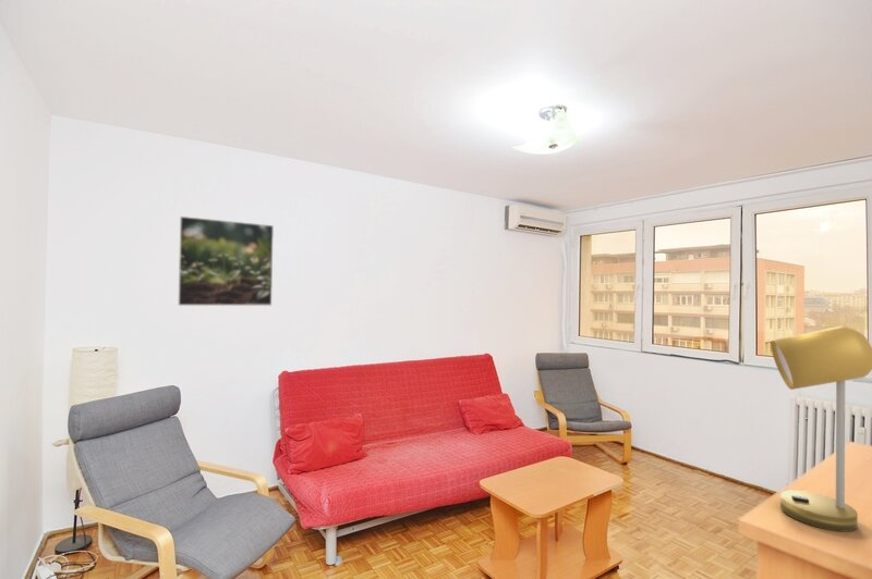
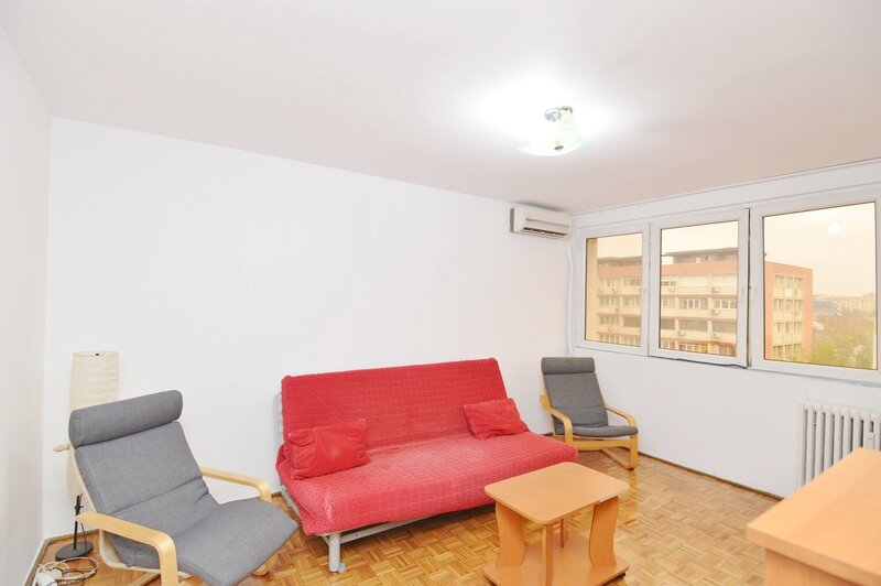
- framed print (228, 262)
- desk lamp (836, 420)
